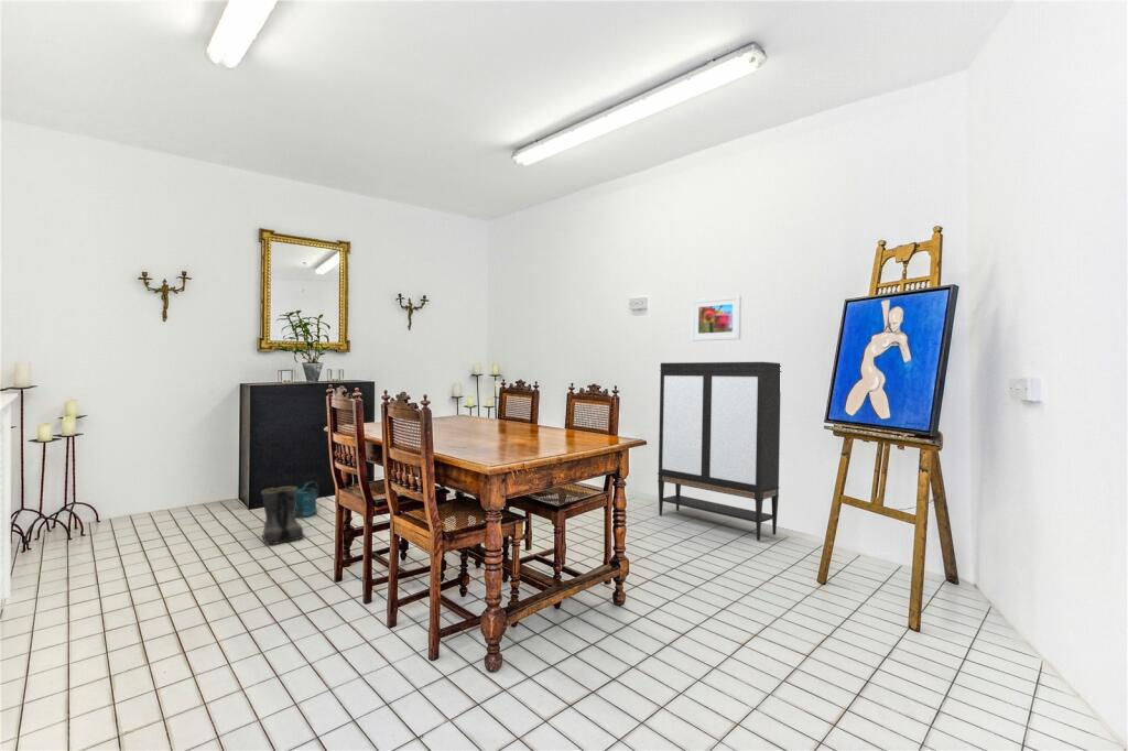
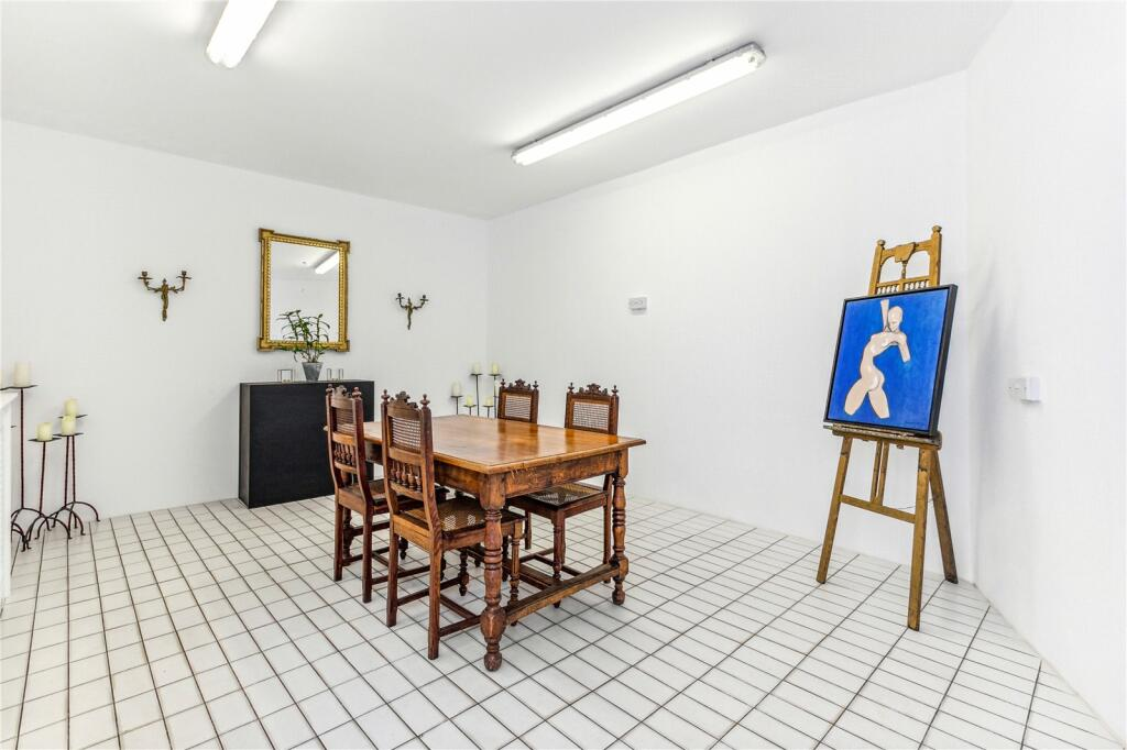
- watering can (297, 500)
- boots (281, 513)
- storage cabinet (715, 443)
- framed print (715, 318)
